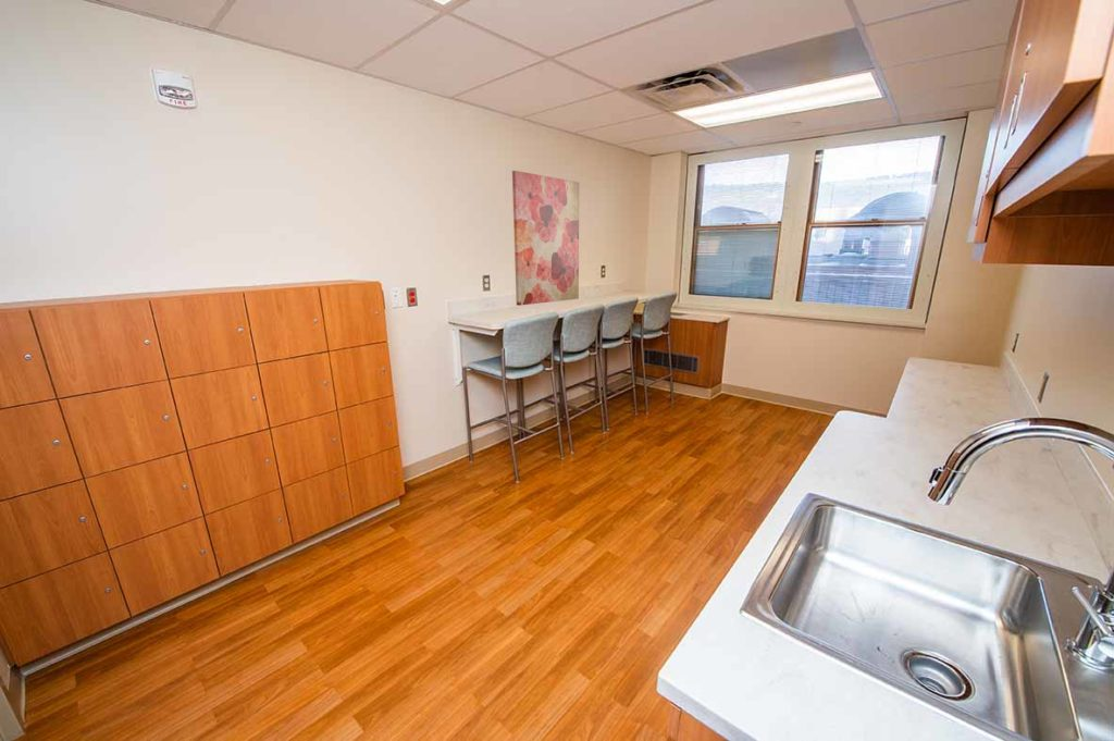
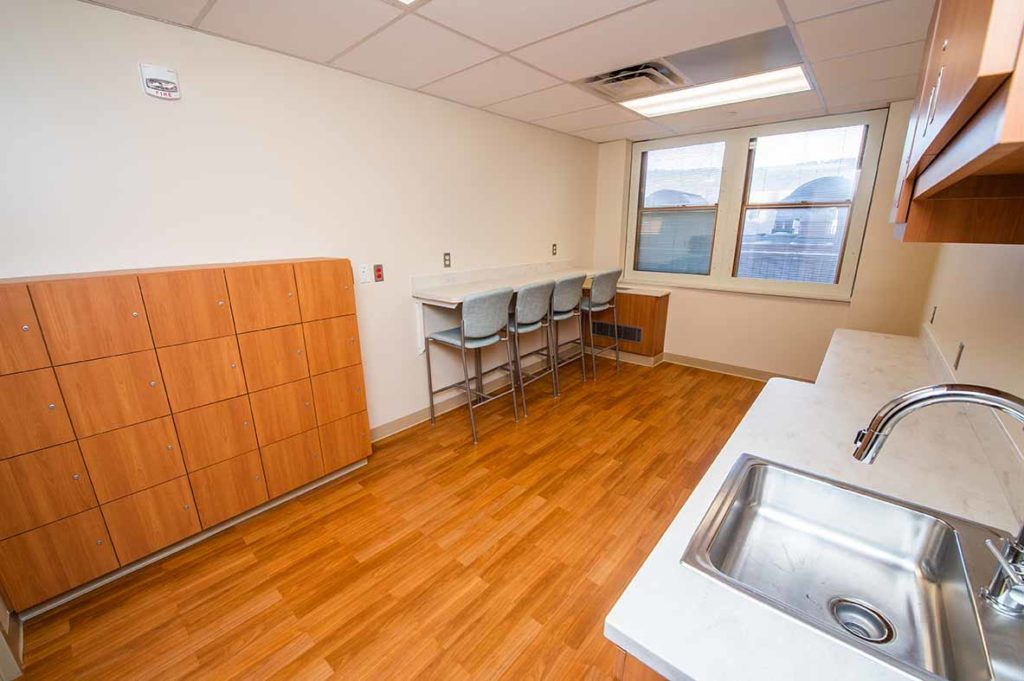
- wall art (548, 242)
